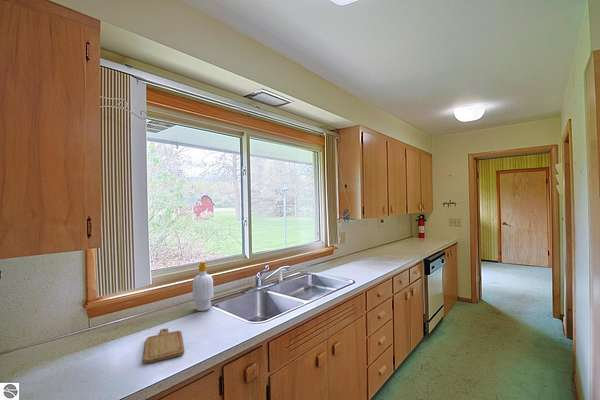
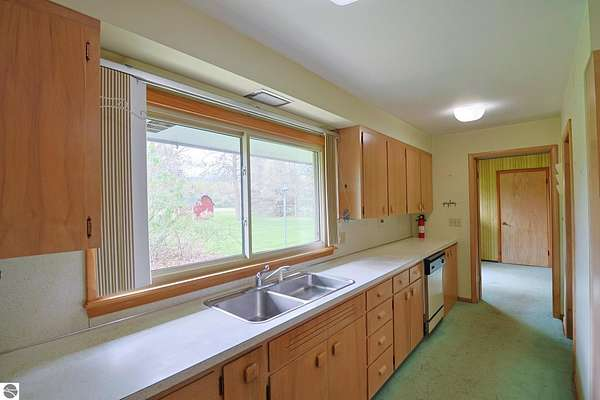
- soap bottle (203, 285)
- chopping board (164, 342)
